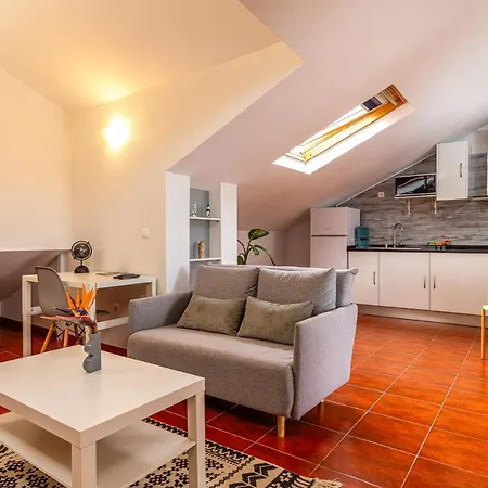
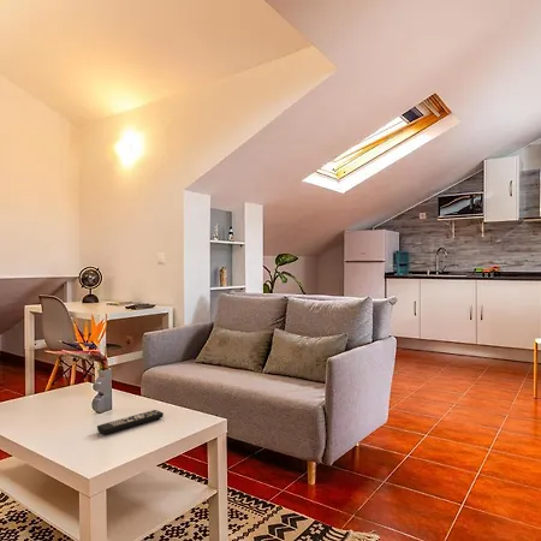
+ remote control (131, 421)
